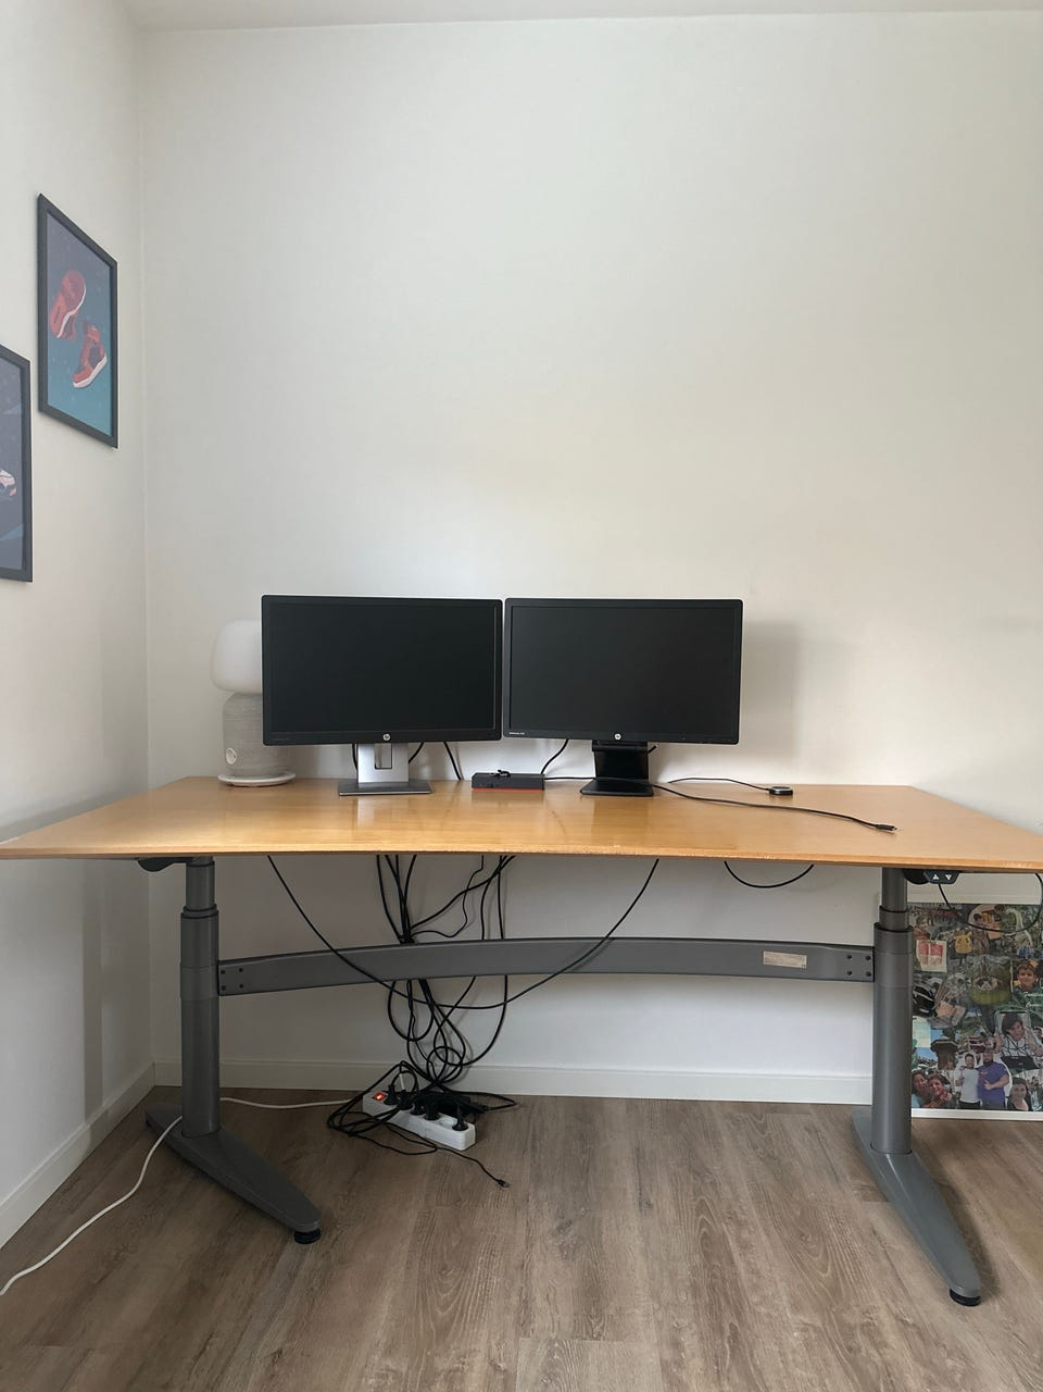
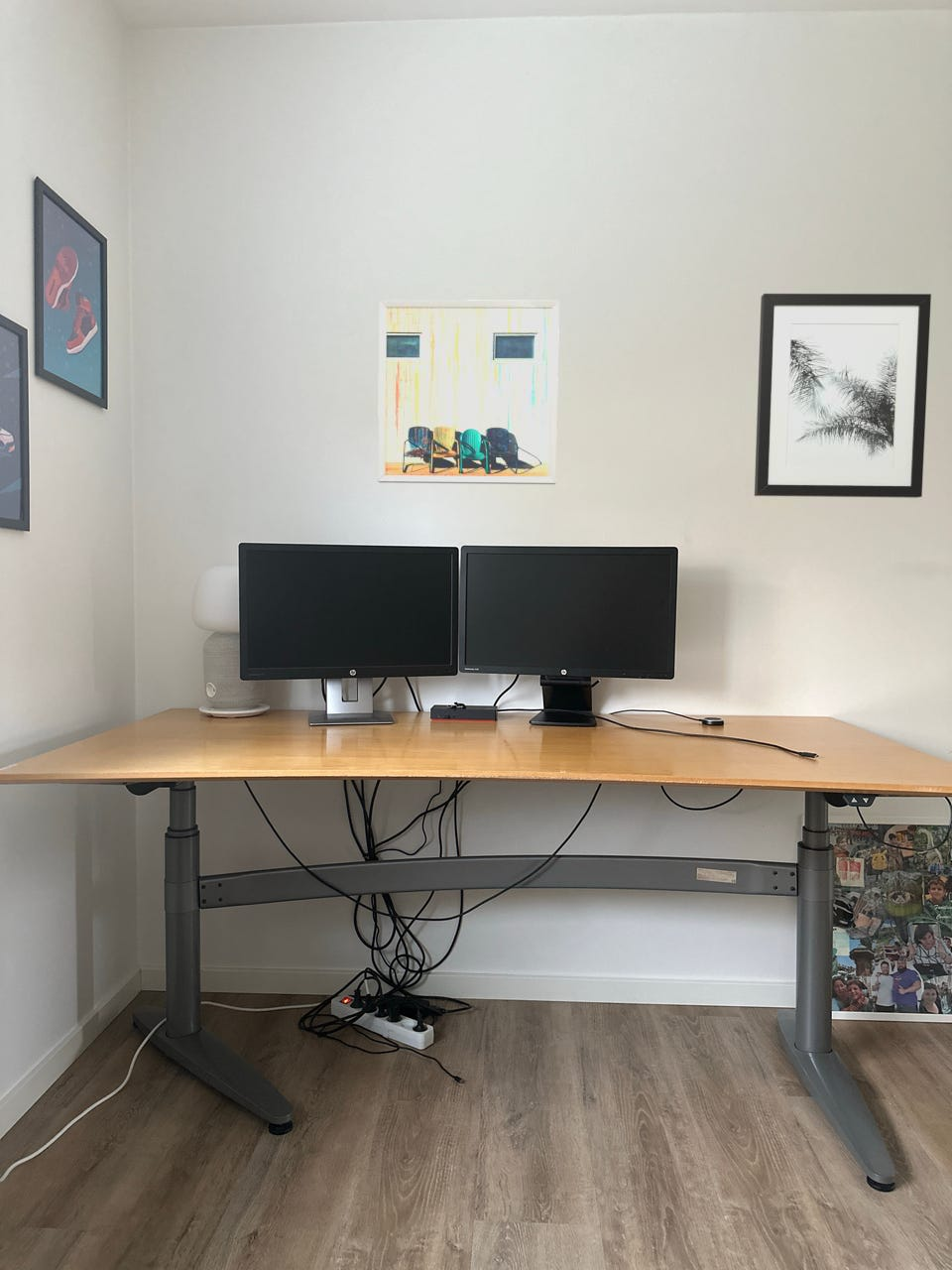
+ wall art (467, 393)
+ wall art (841, 396)
